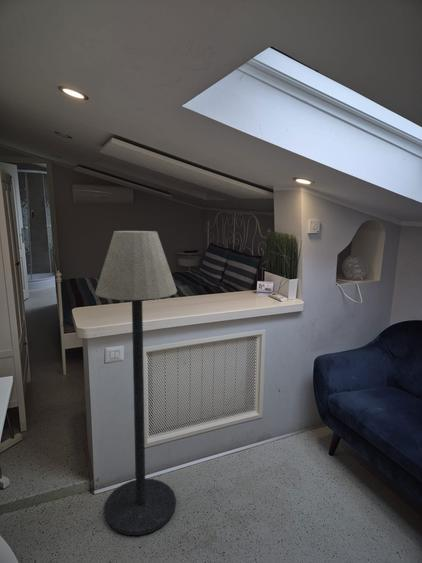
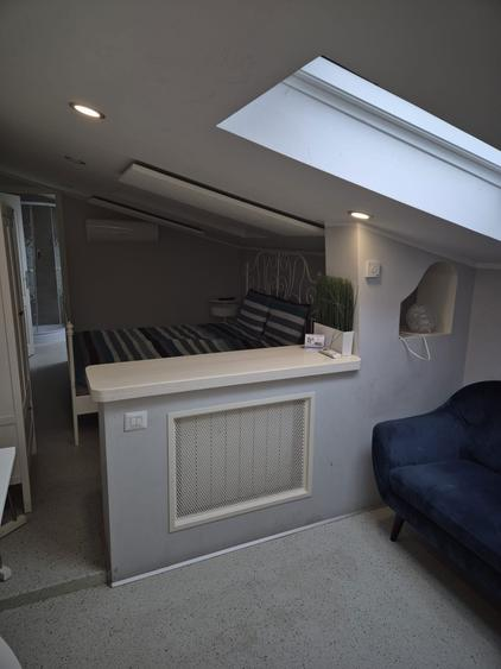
- floor lamp (138, 377)
